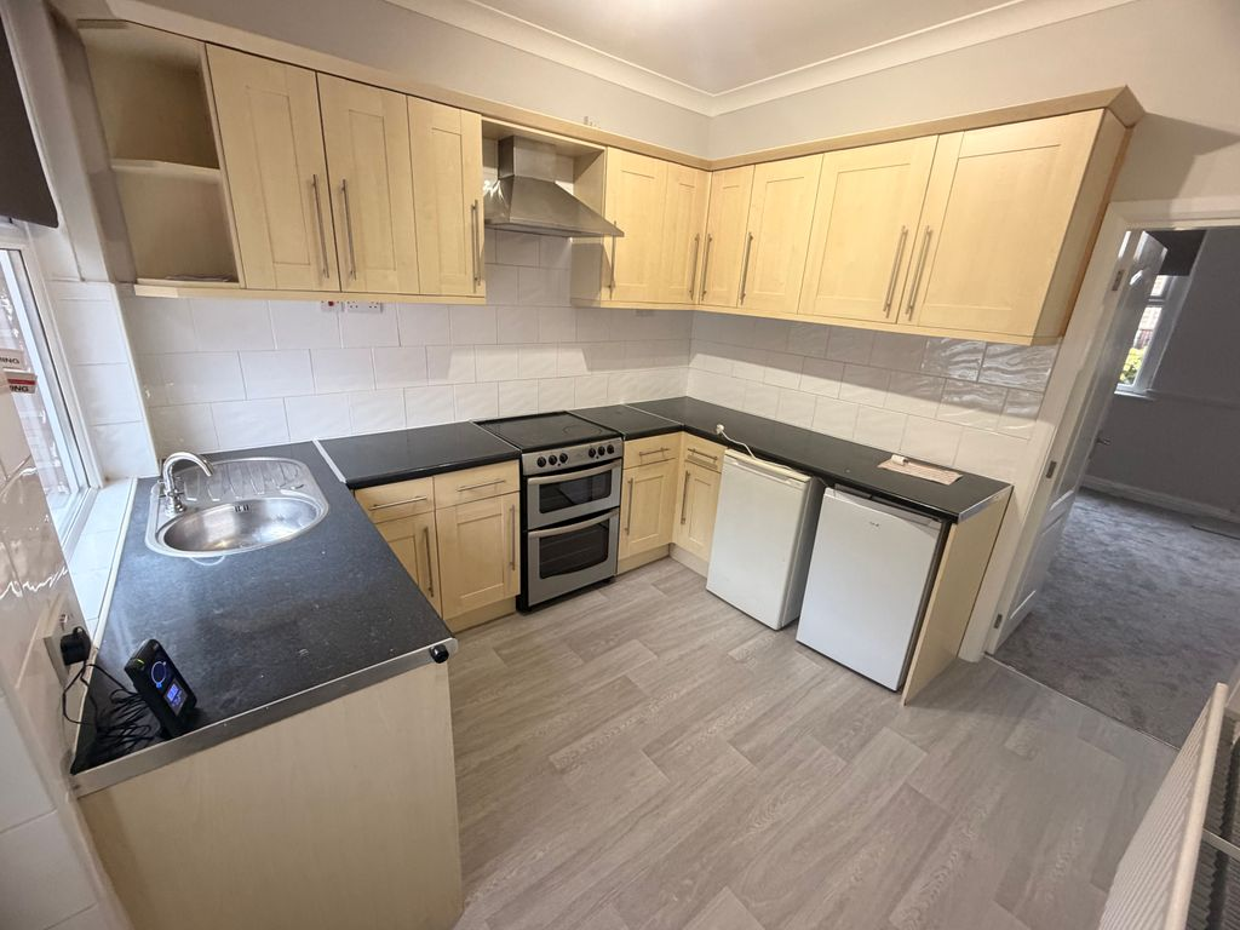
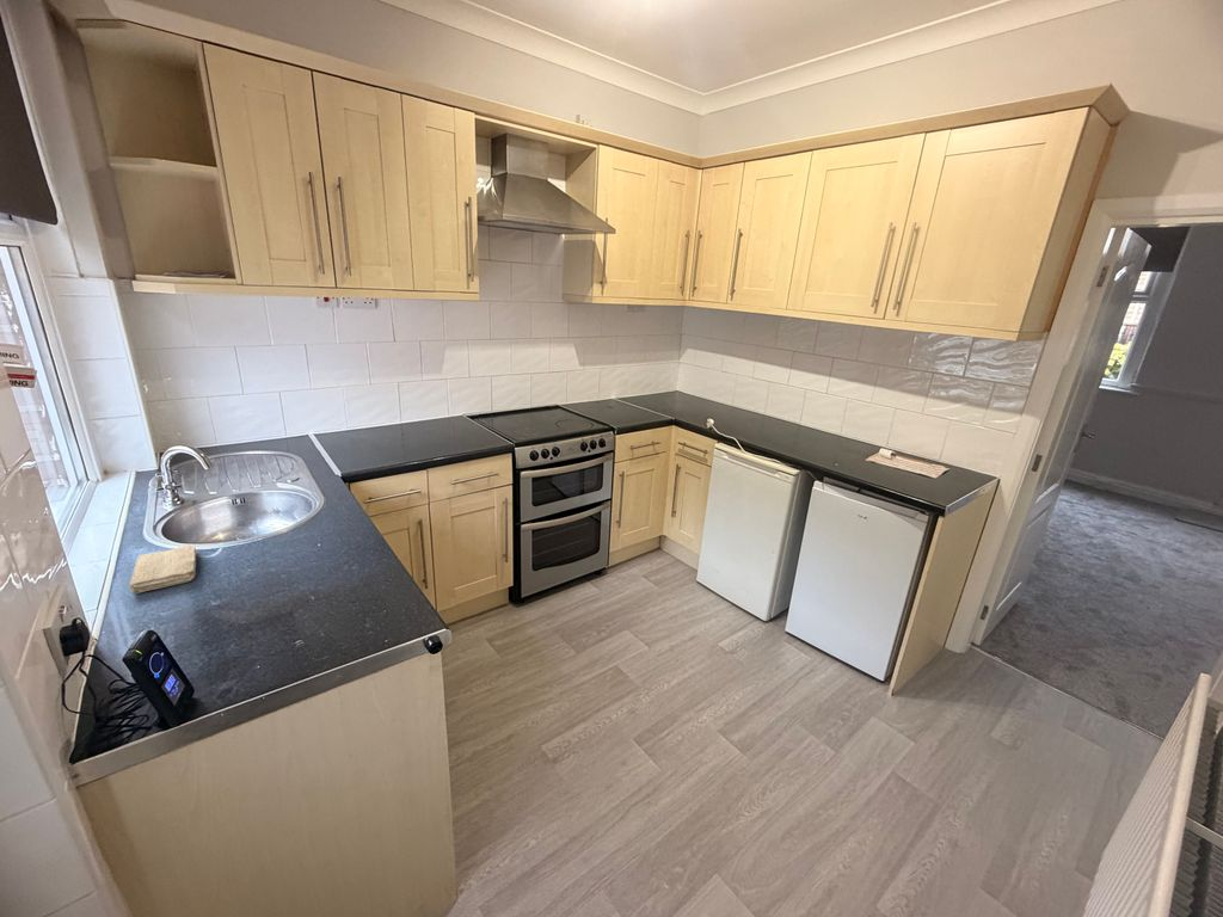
+ washcloth (165, 566)
